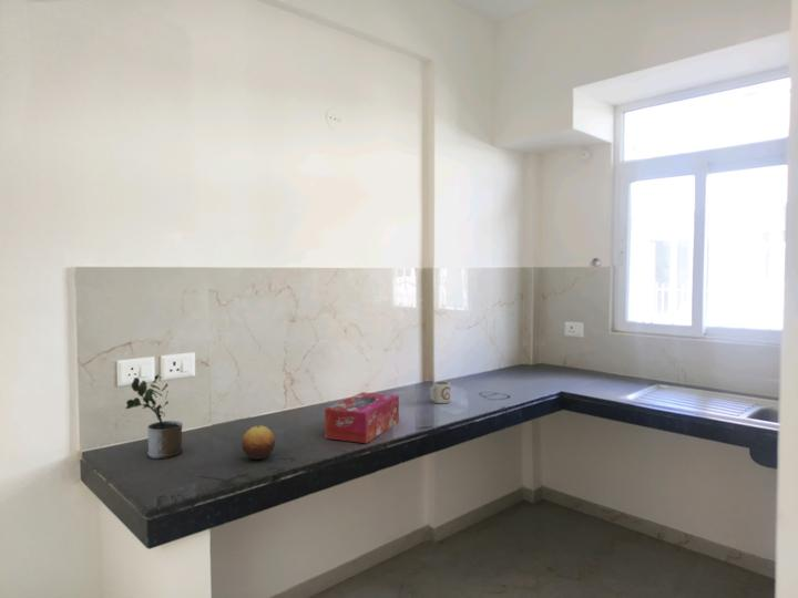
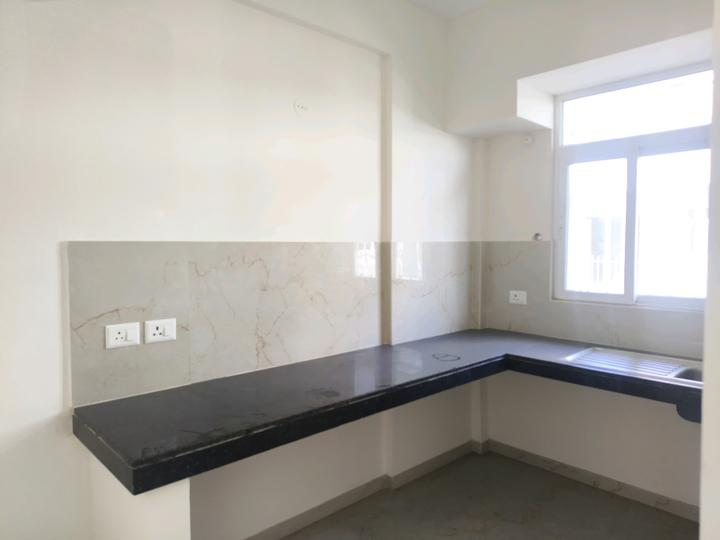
- potted plant (156, 415)
- fruit (258, 442)
- cup (439, 392)
- tissue box (364, 415)
